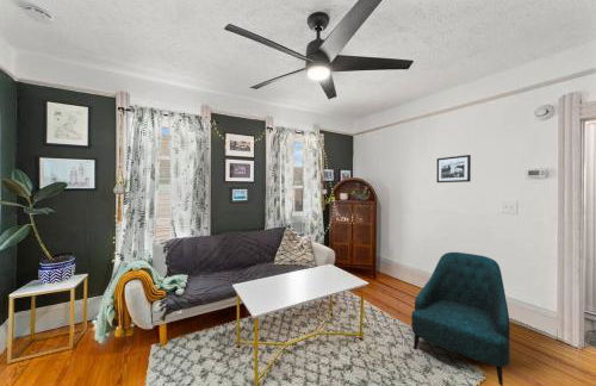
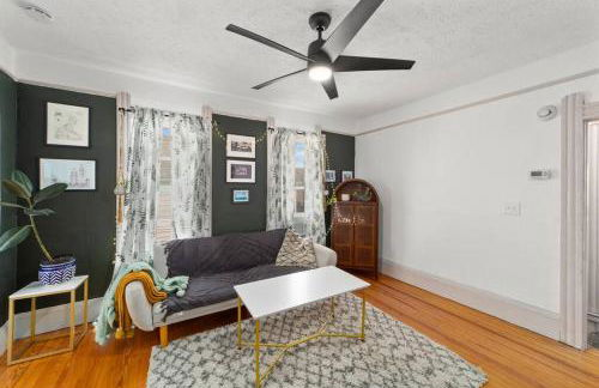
- armchair (460, 305)
- picture frame (452, 169)
